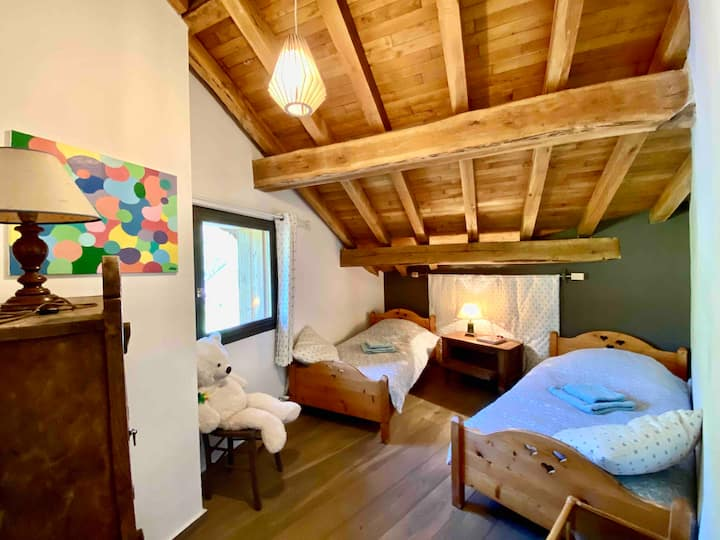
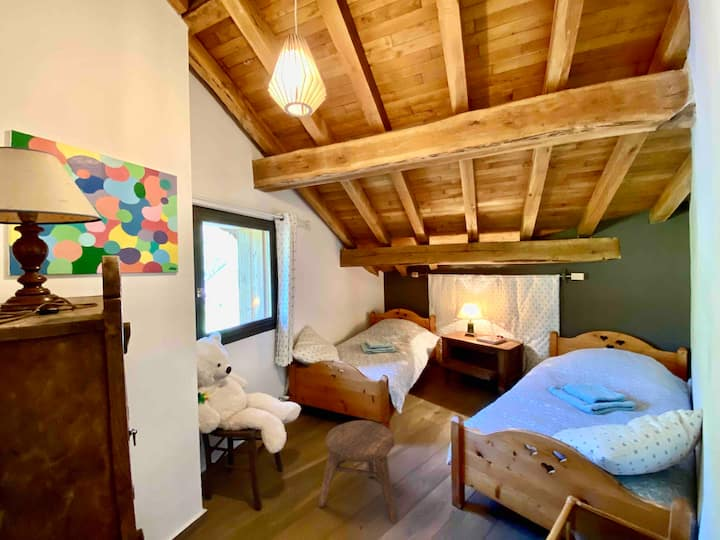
+ stool (361, 461)
